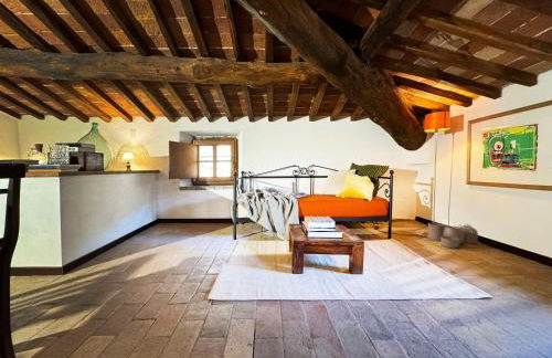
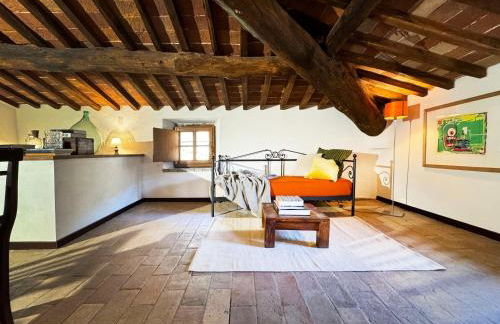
- woven basket (456, 233)
